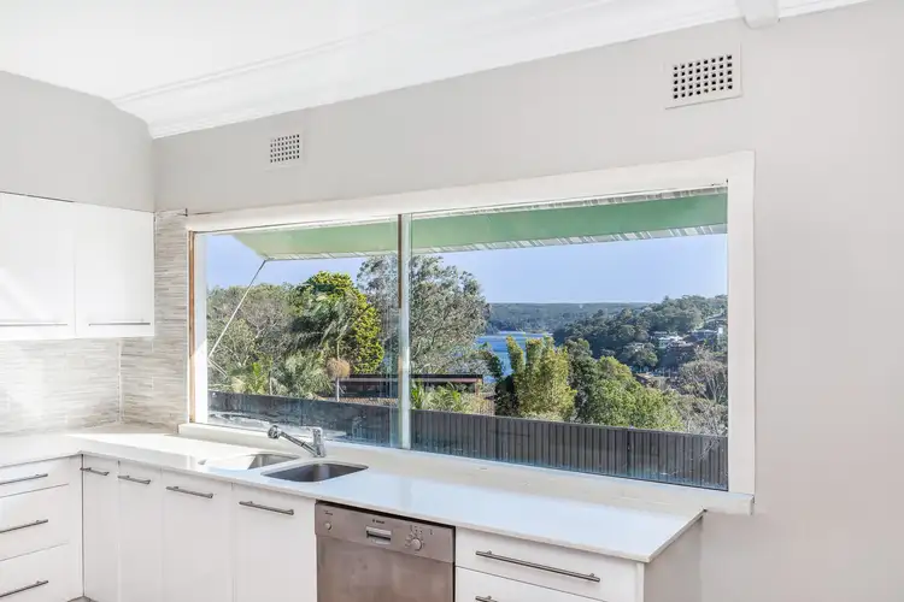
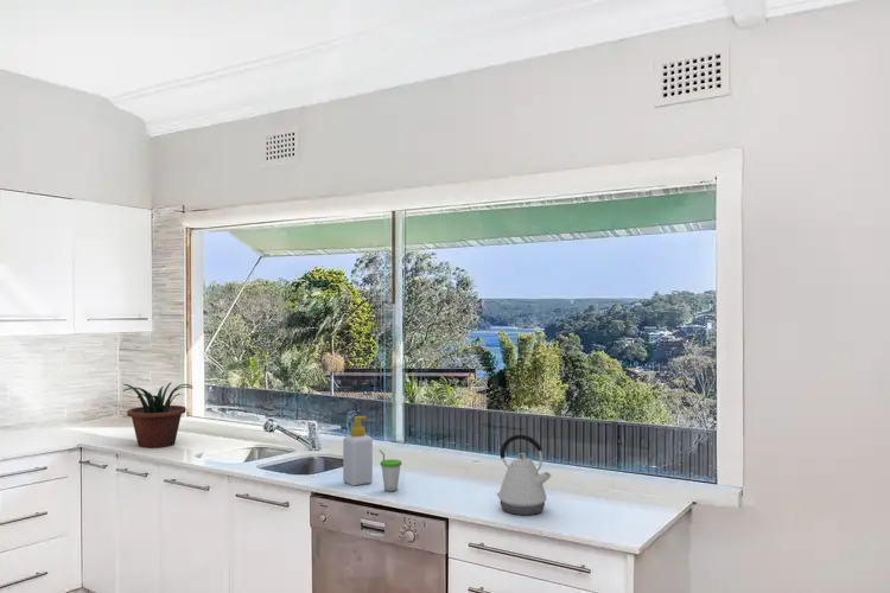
+ cup (390, 468)
+ potted plant (157, 414)
+ kettle (523, 472)
+ soap bottle (357, 449)
